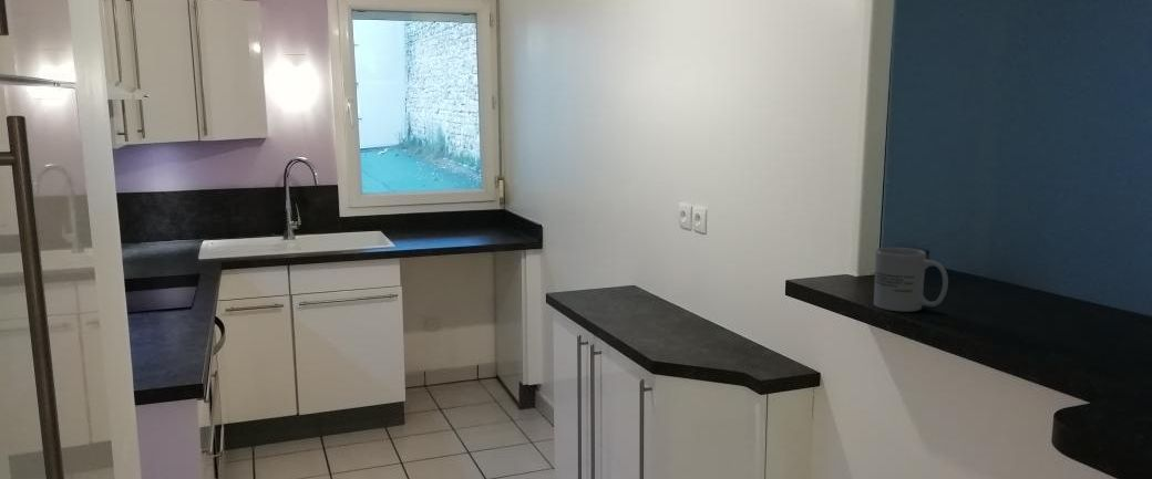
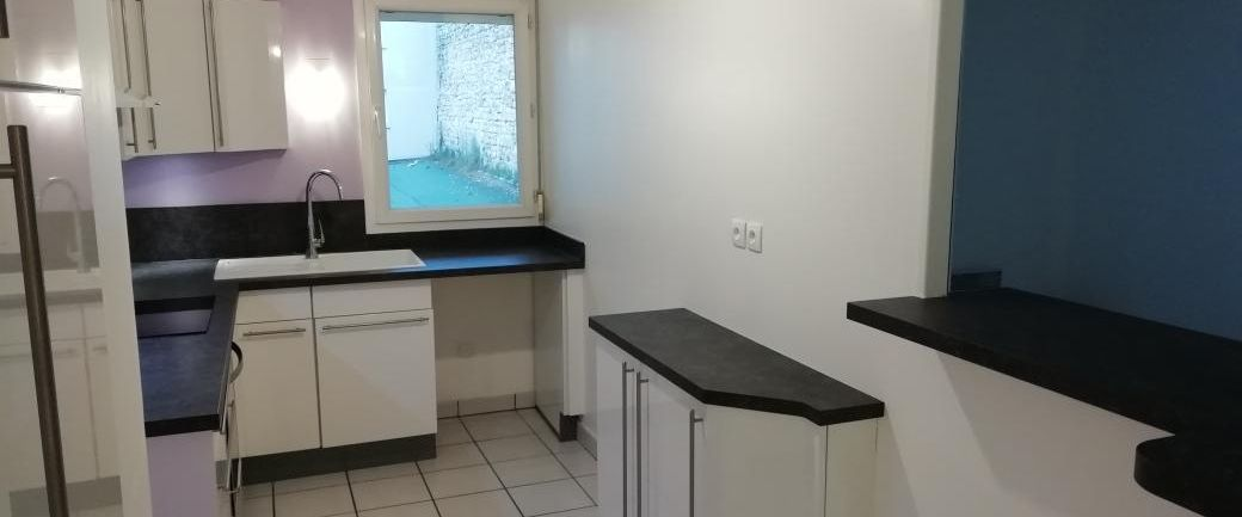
- mug (908, 279)
